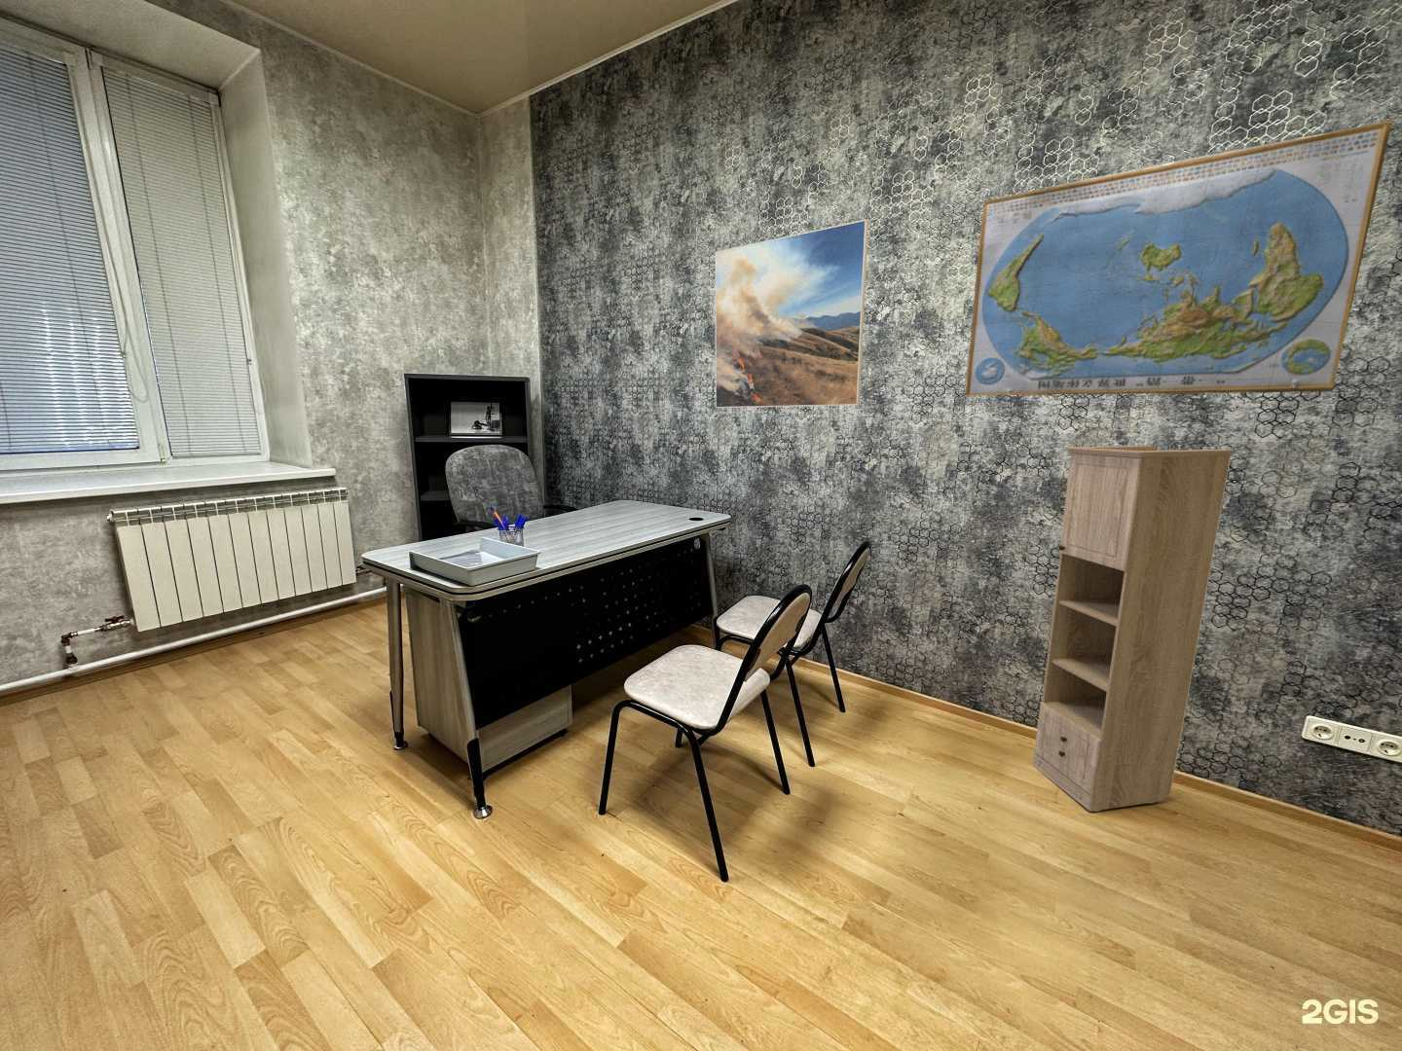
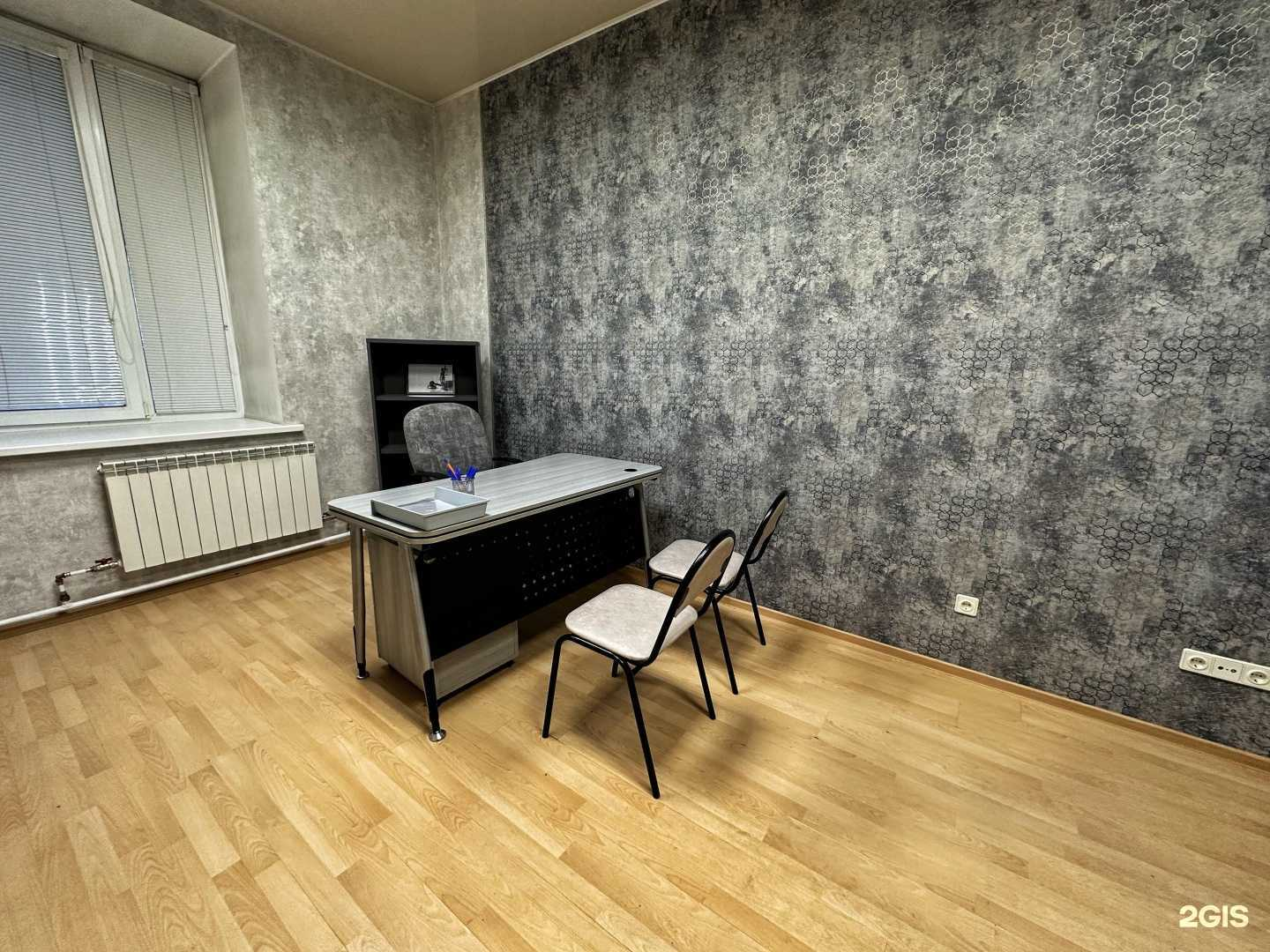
- world map (1138, 284)
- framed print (784, 325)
- storage cabinet (1118, 626)
